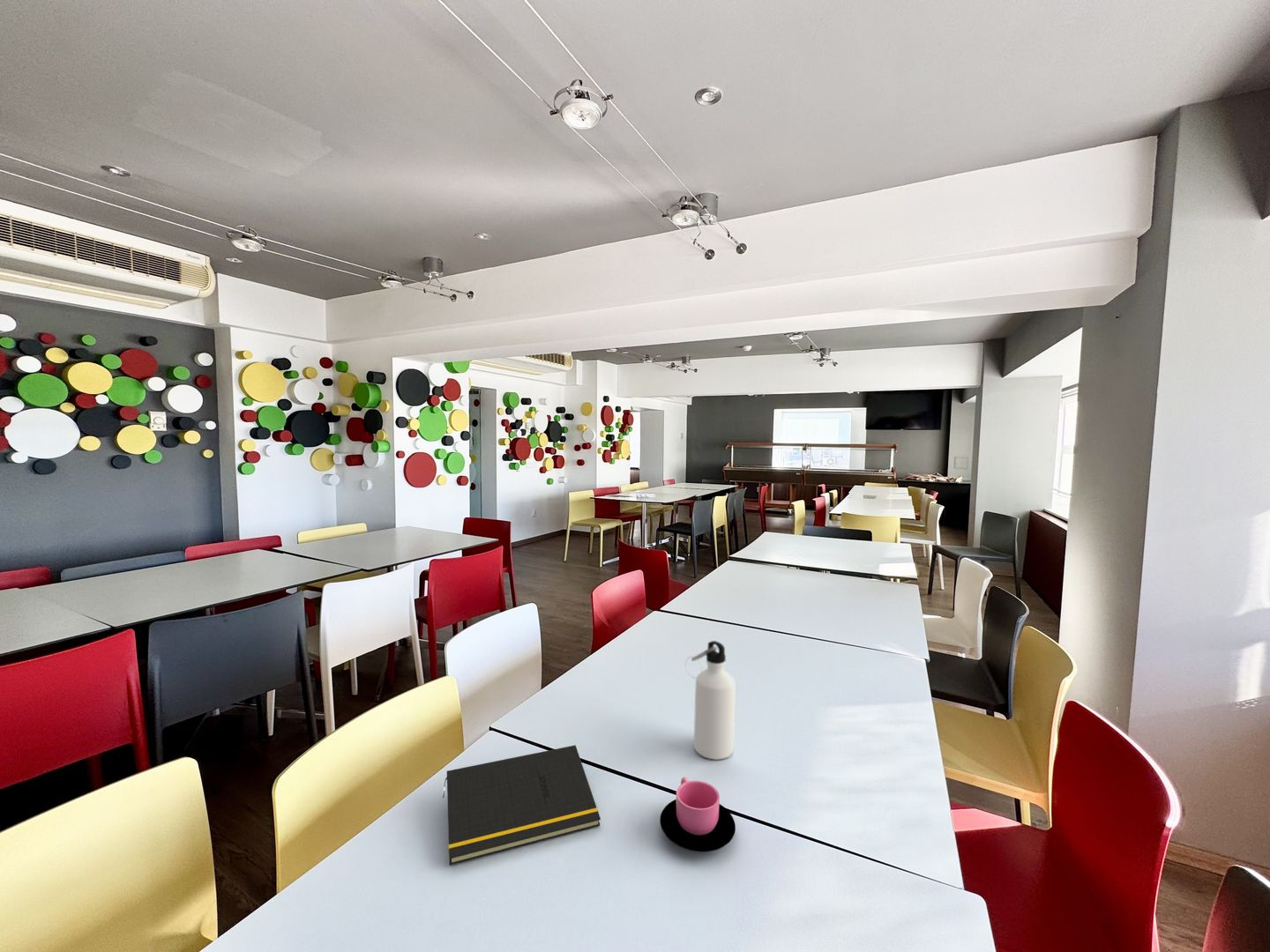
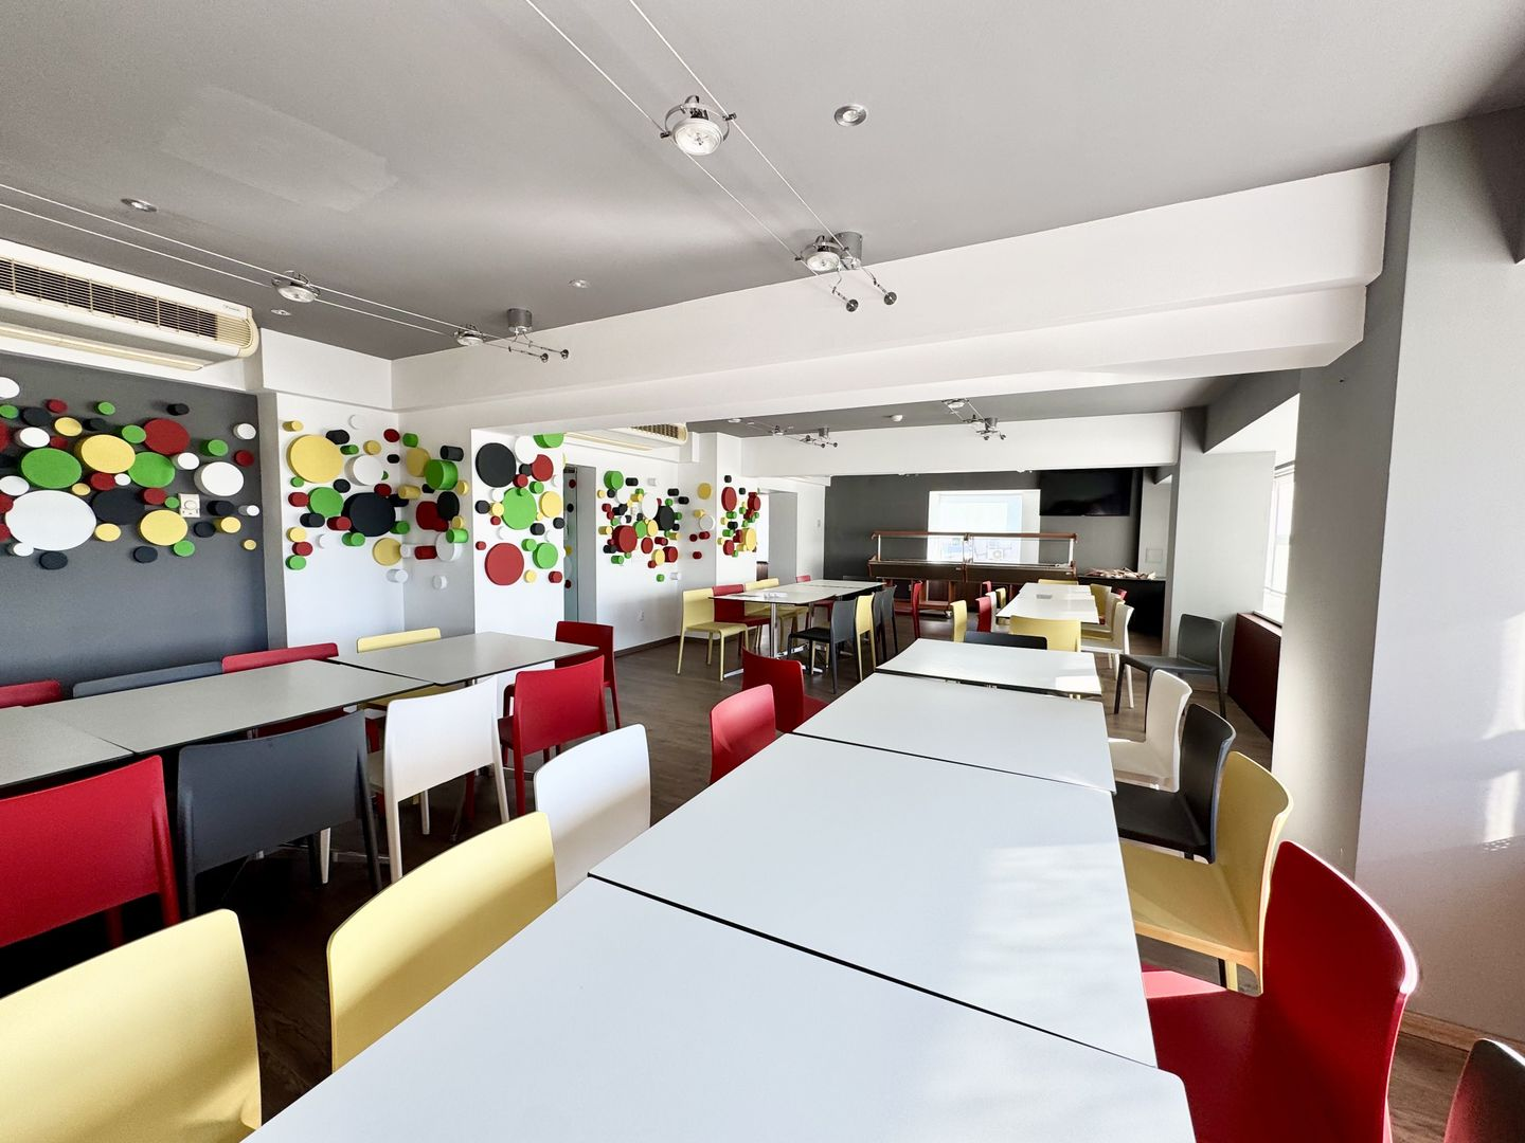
- notepad (520, 797)
- water bottle (706, 691)
- cup (698, 812)
